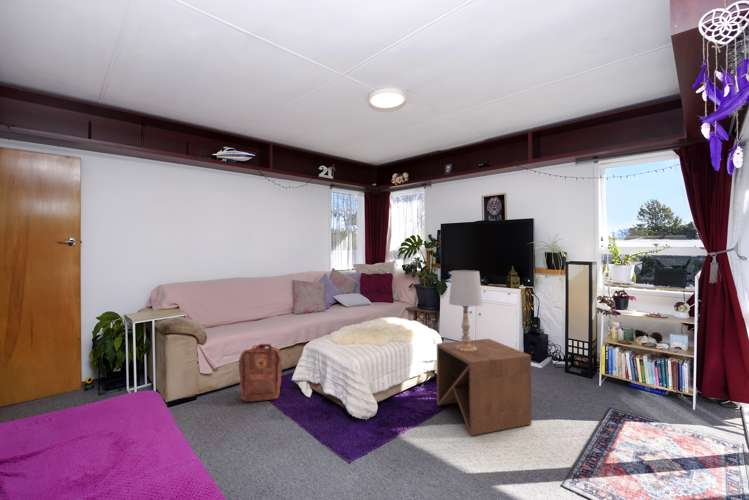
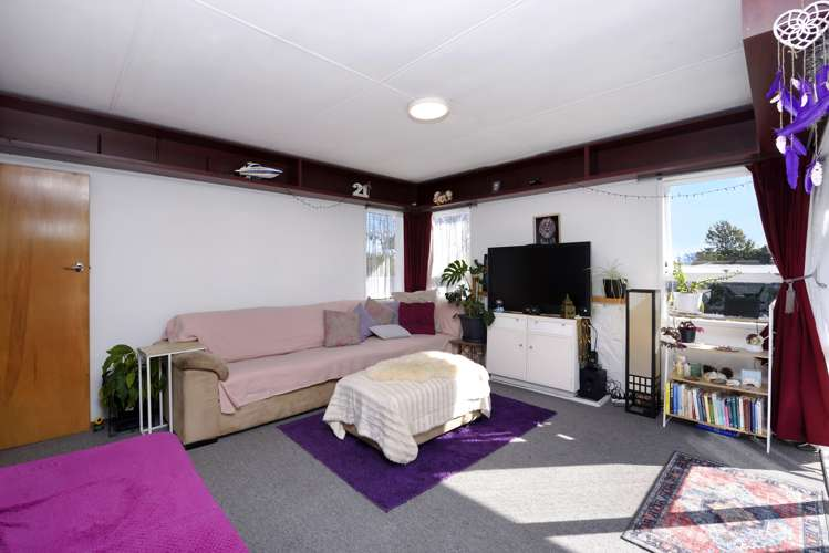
- table lamp (465, 309)
- backpack (260, 369)
- side table (481, 381)
